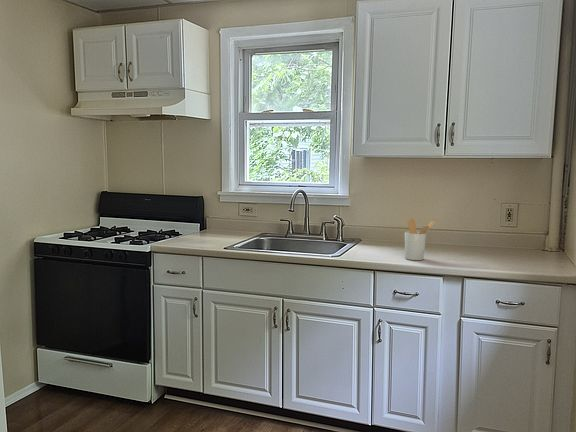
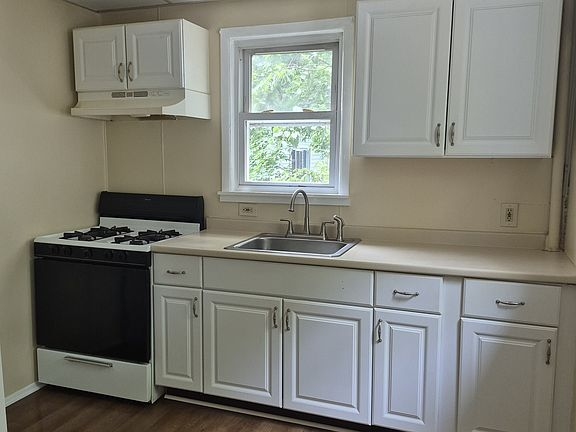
- utensil holder (420, 239)
